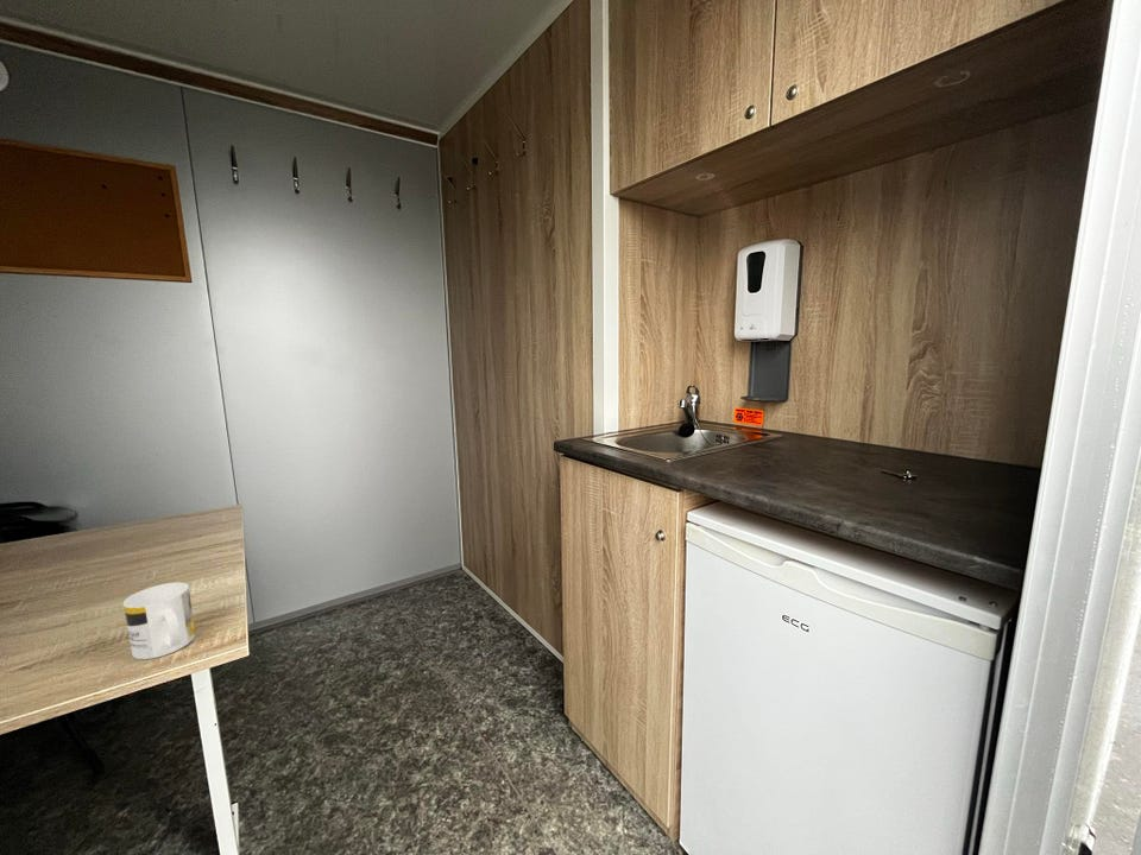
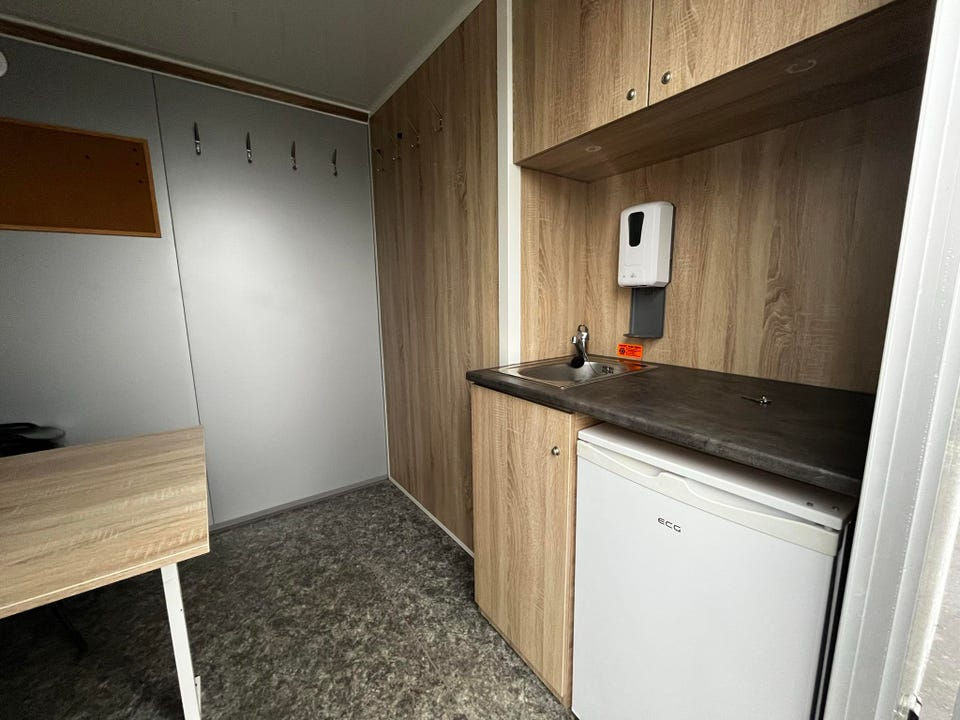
- mug (162, 622)
